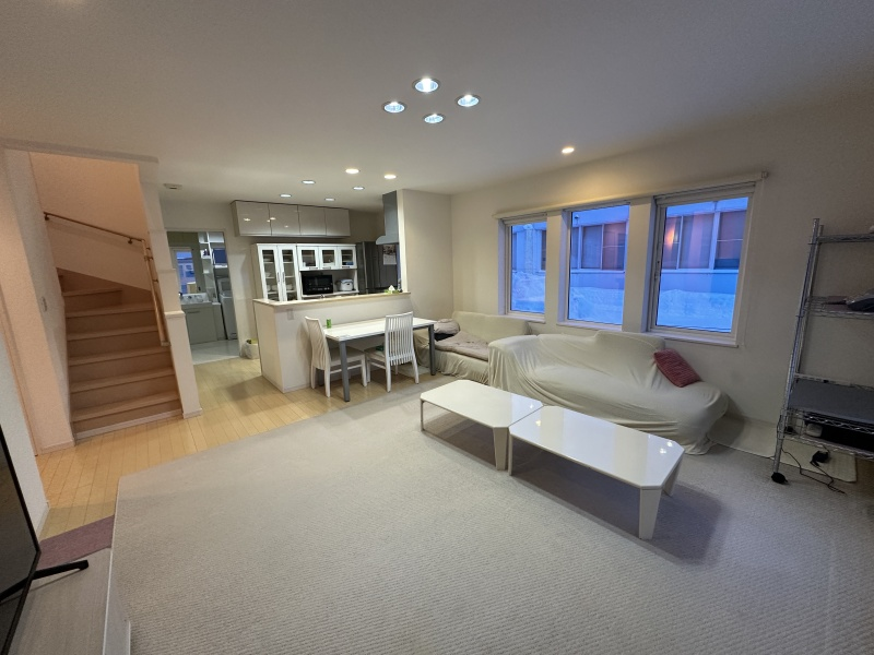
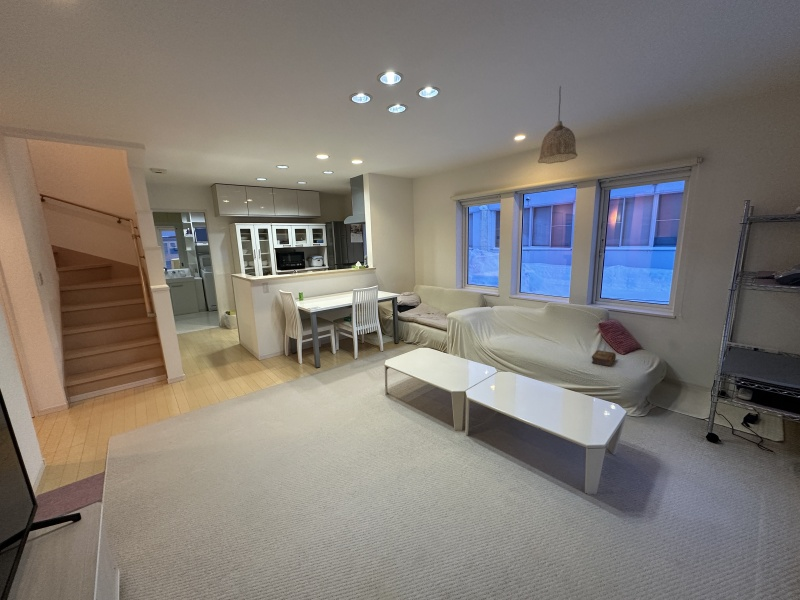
+ book (603, 357)
+ pendant lamp (558, 123)
